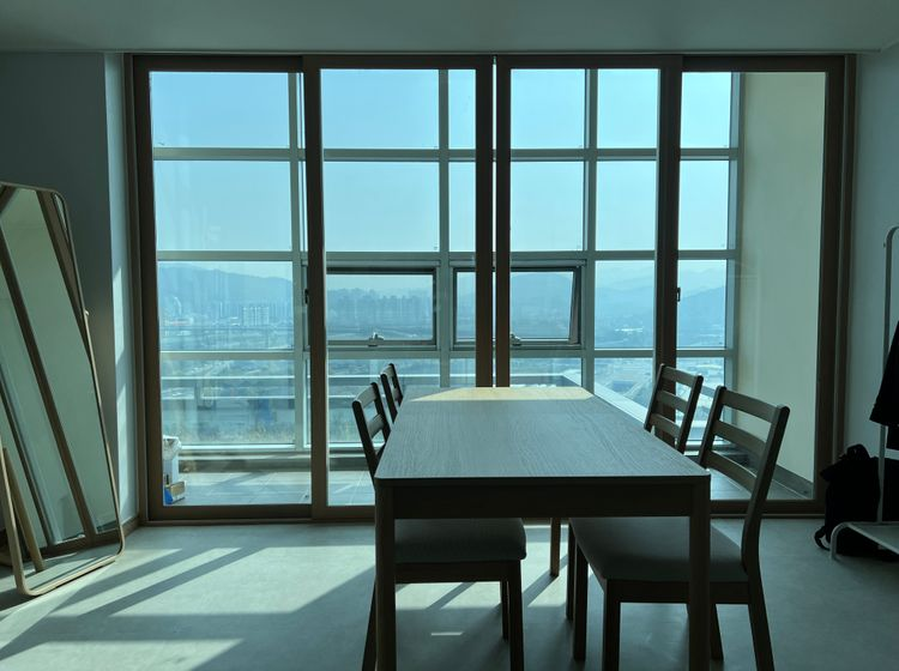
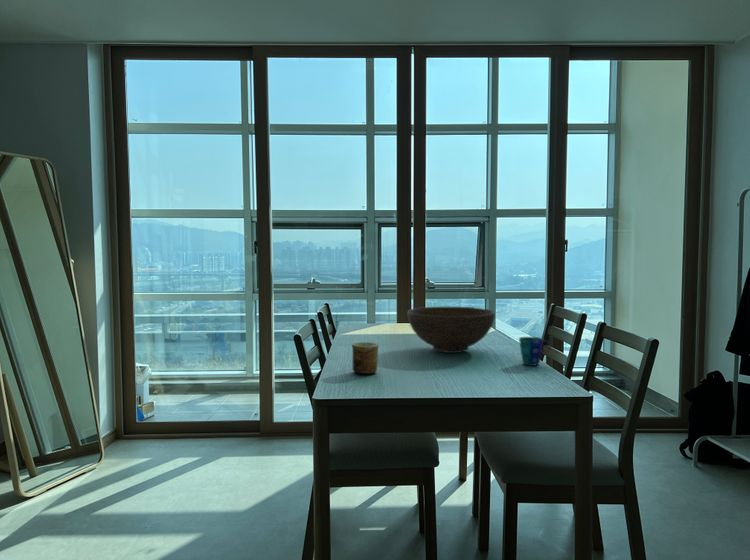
+ fruit bowl (450, 330)
+ cup (534, 351)
+ cup (365, 357)
